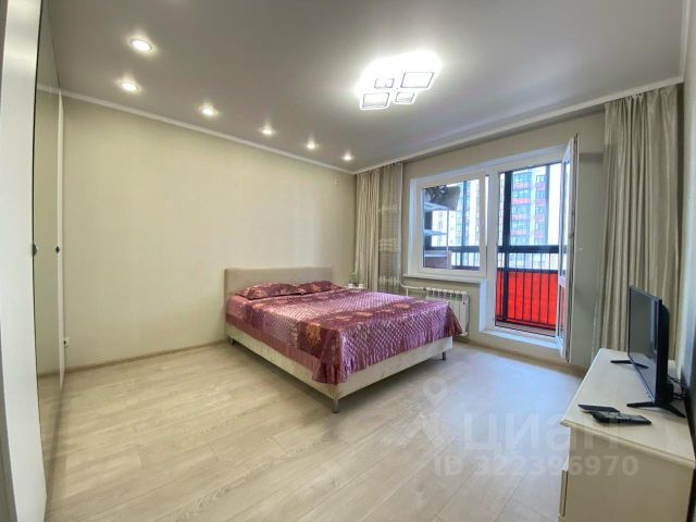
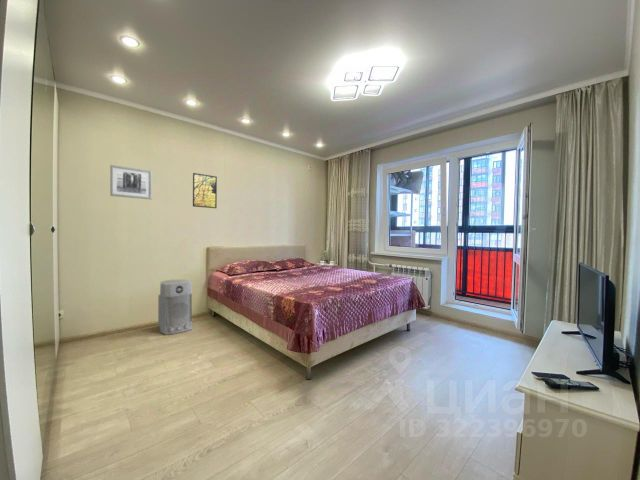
+ air purifier (175, 305)
+ wall art (131, 182)
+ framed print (205, 191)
